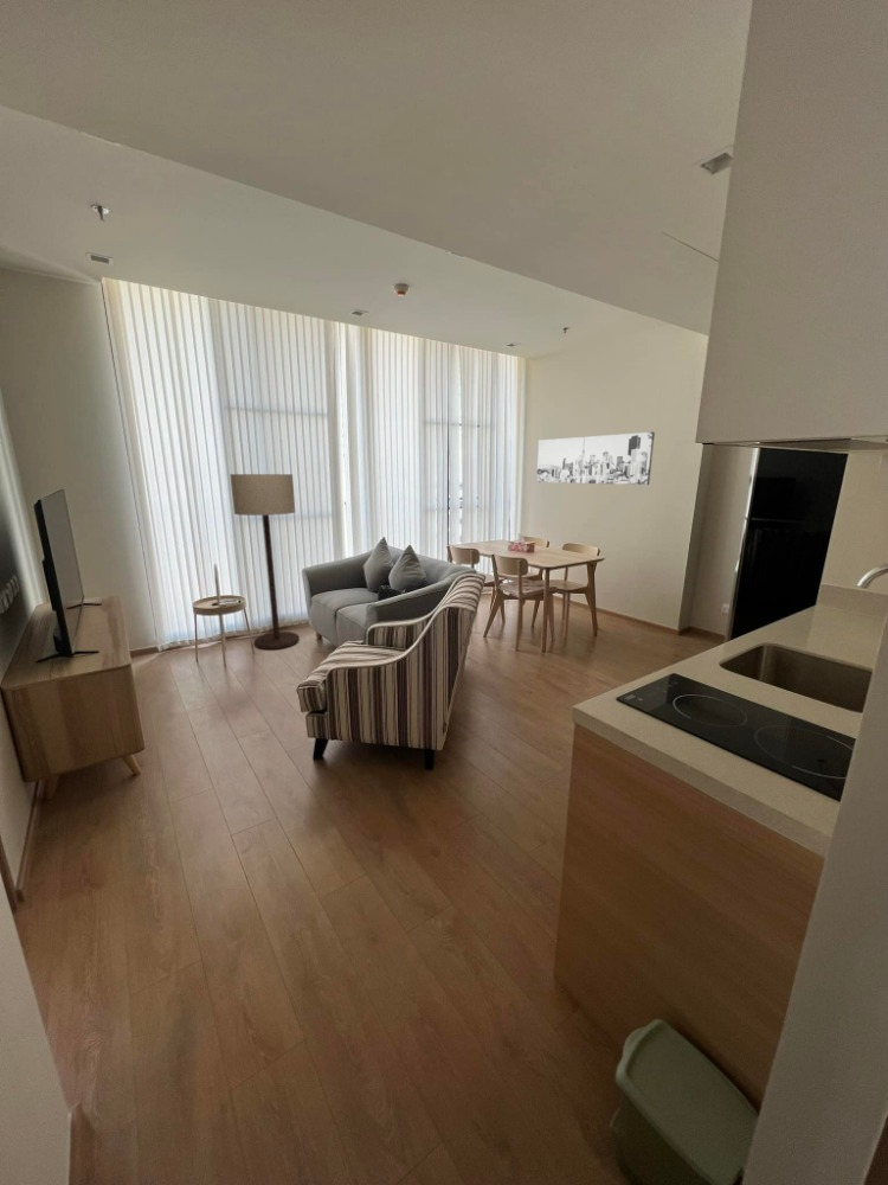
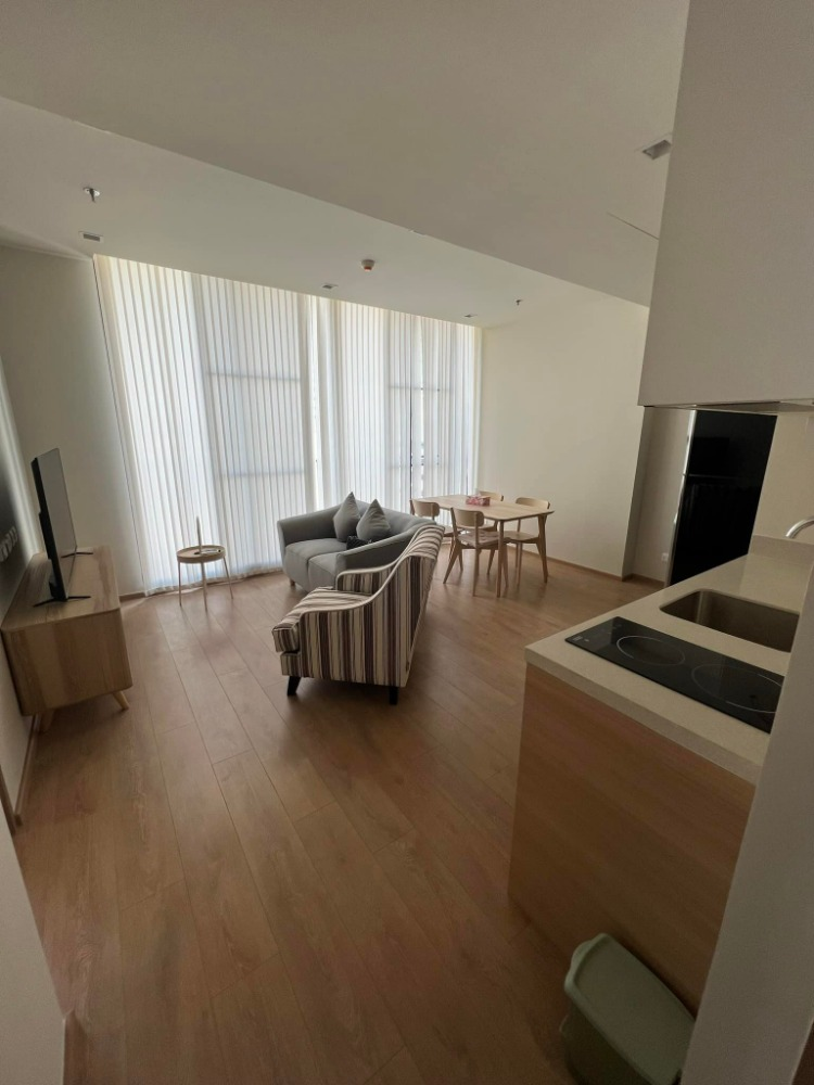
- wall art (587, 460)
- floor lamp (269, 562)
